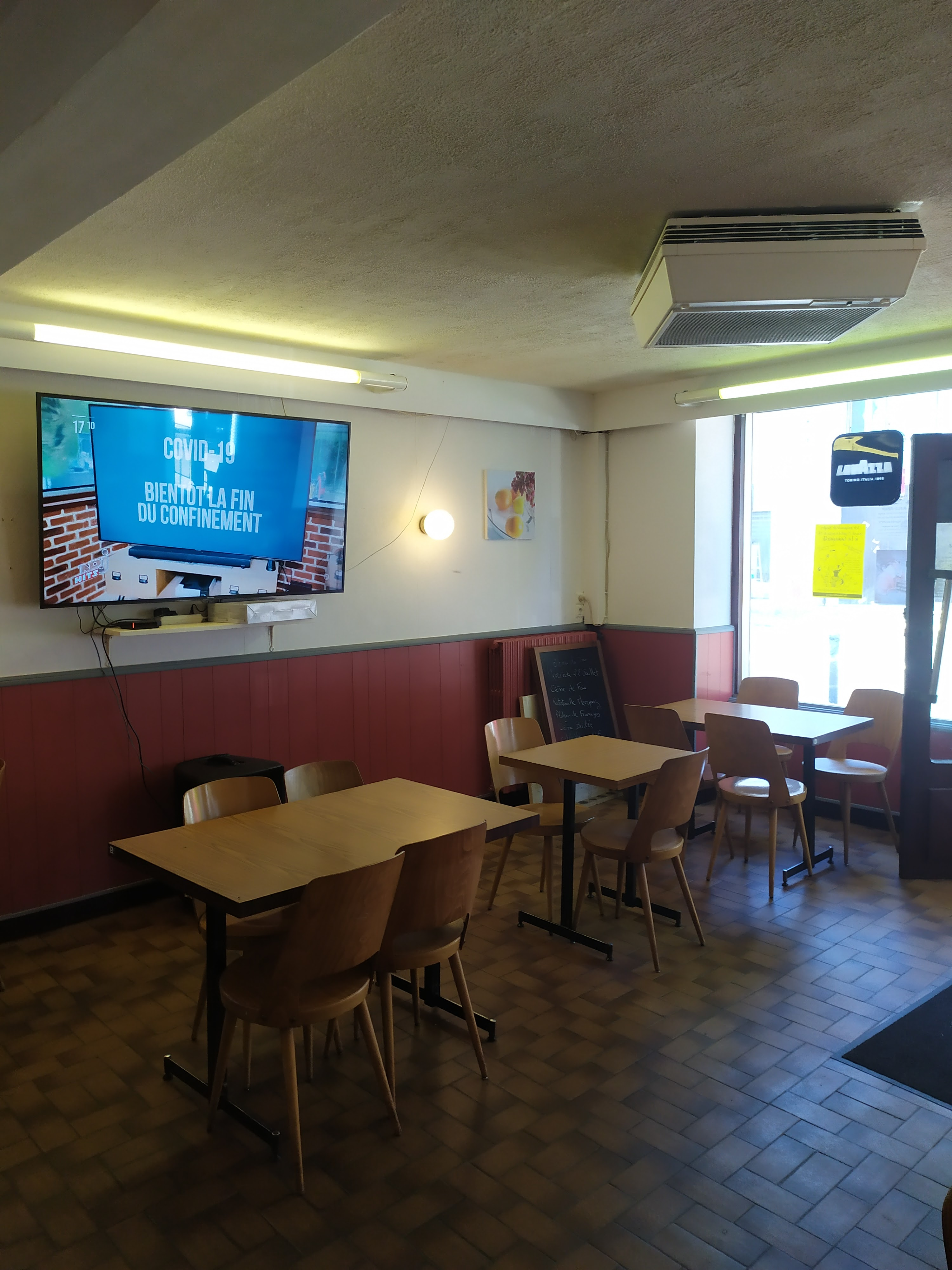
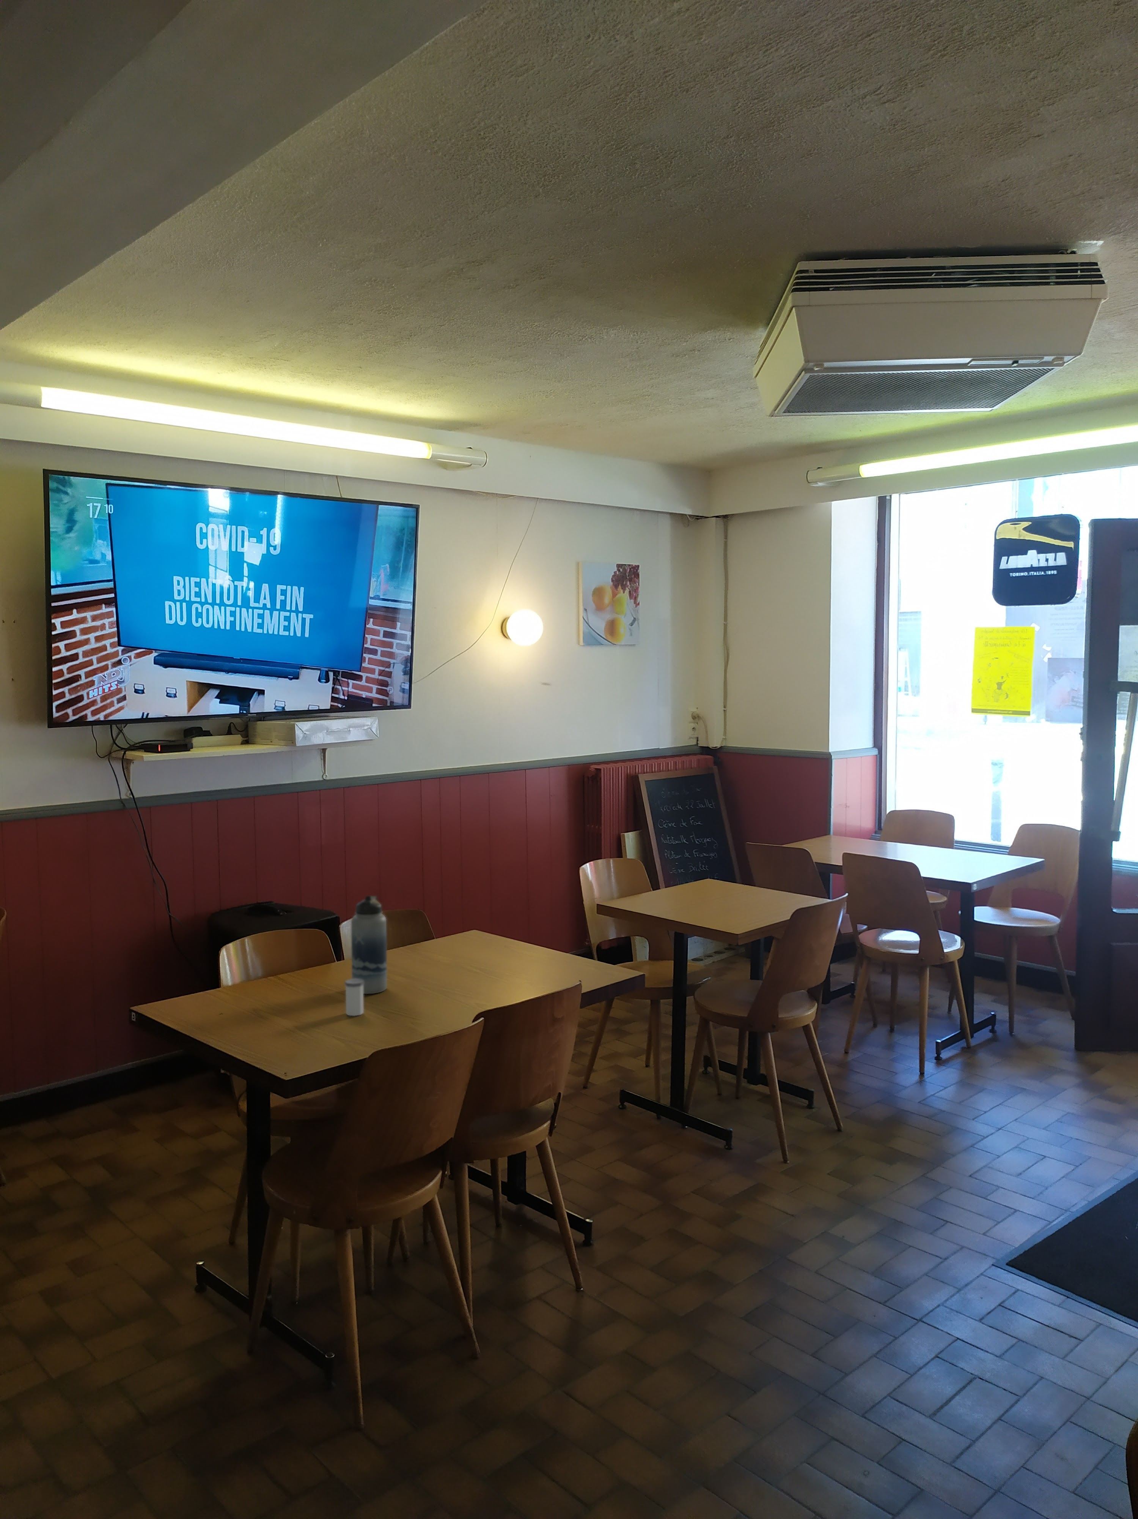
+ water bottle (371, 941)
+ salt shaker (354, 996)
